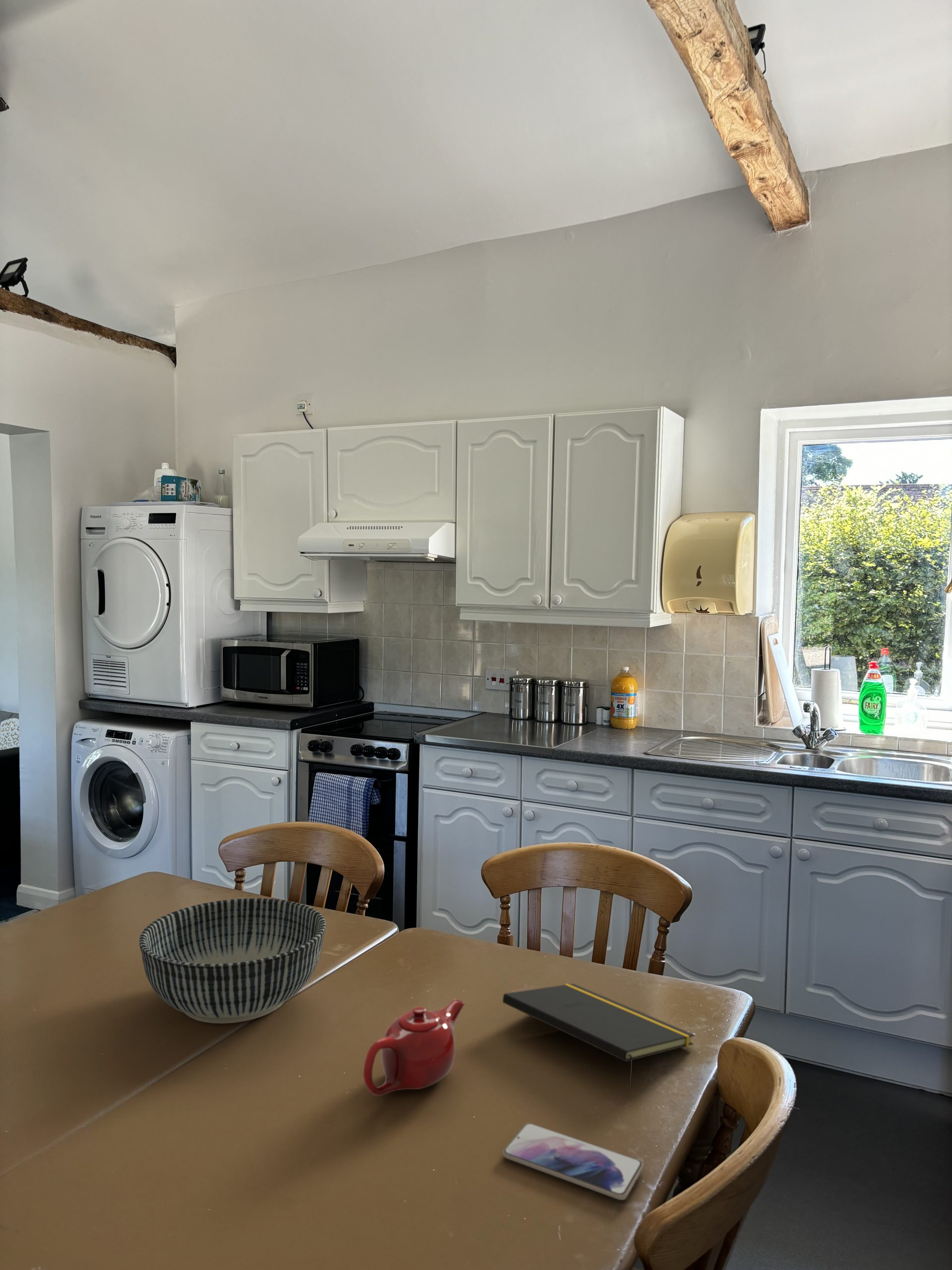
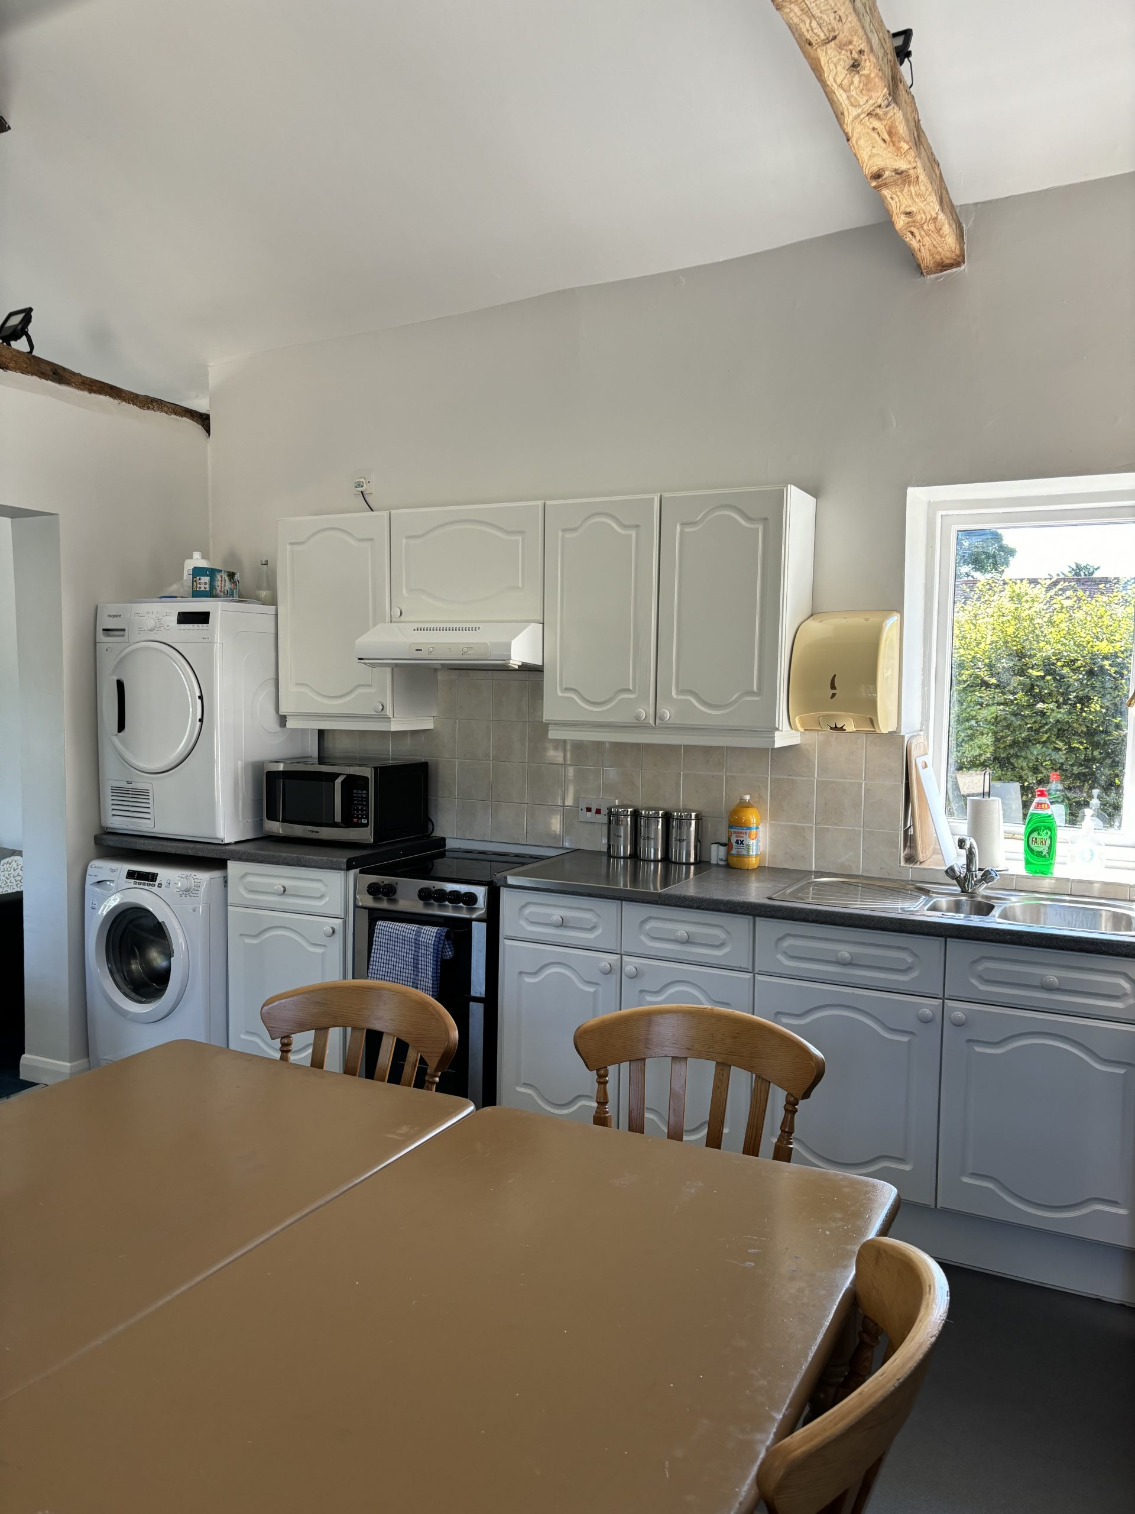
- teapot (416, 1044)
- bowl (235, 963)
- notepad (596, 1018)
- smartphone (572, 1159)
